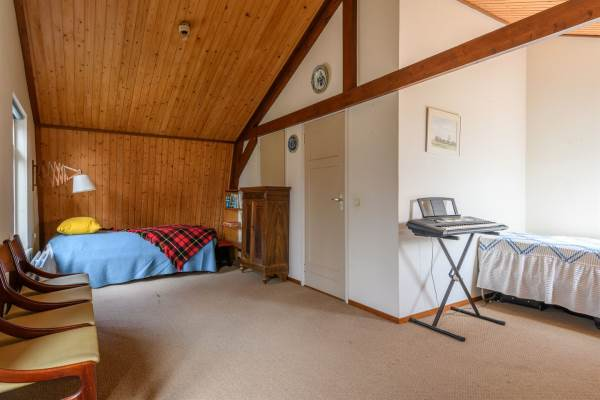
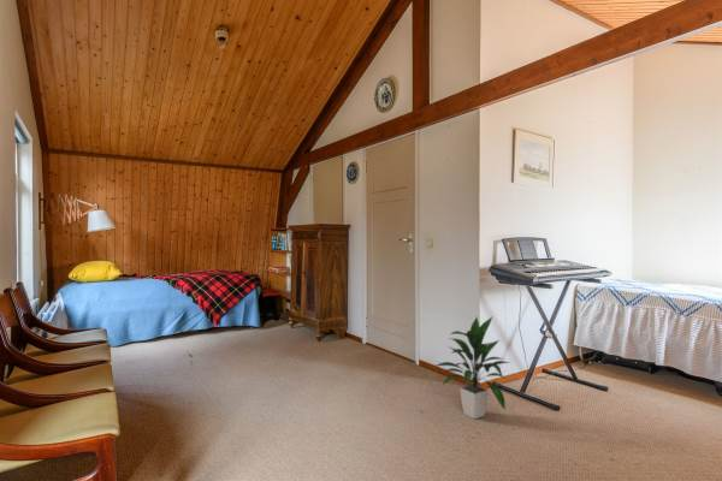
+ indoor plant (475, 367)
